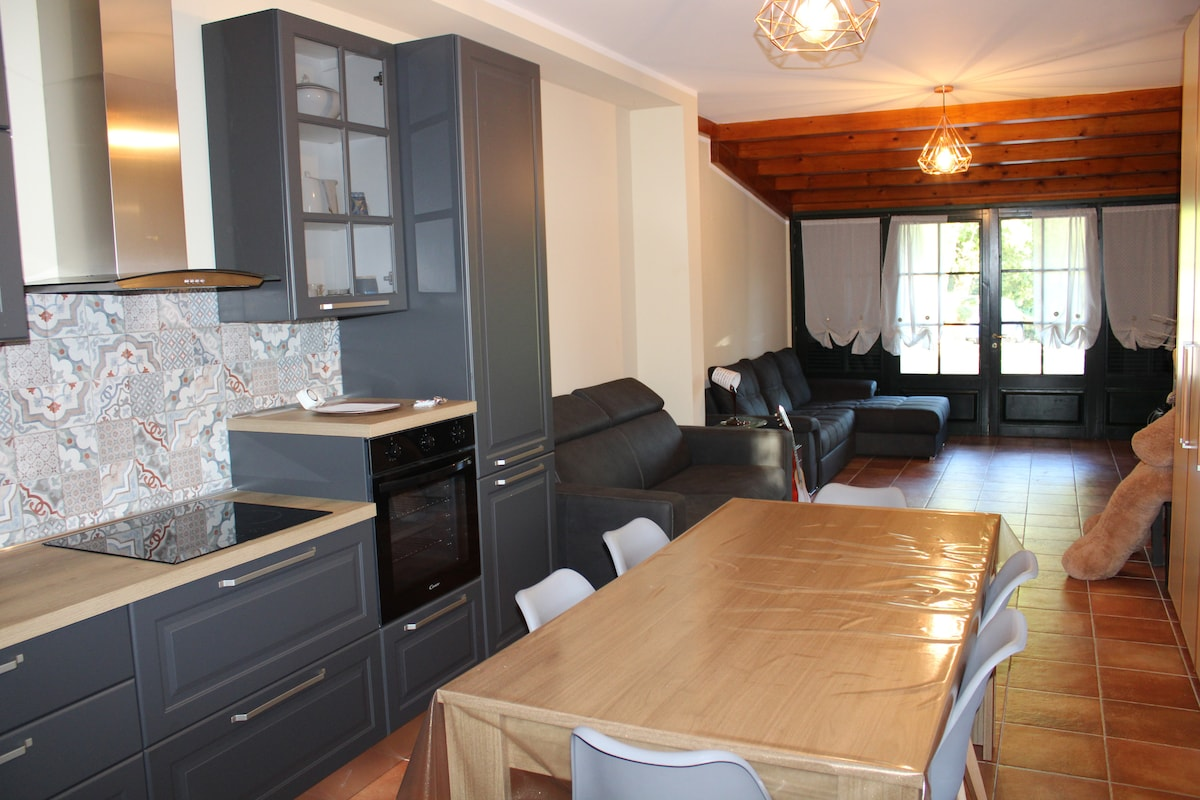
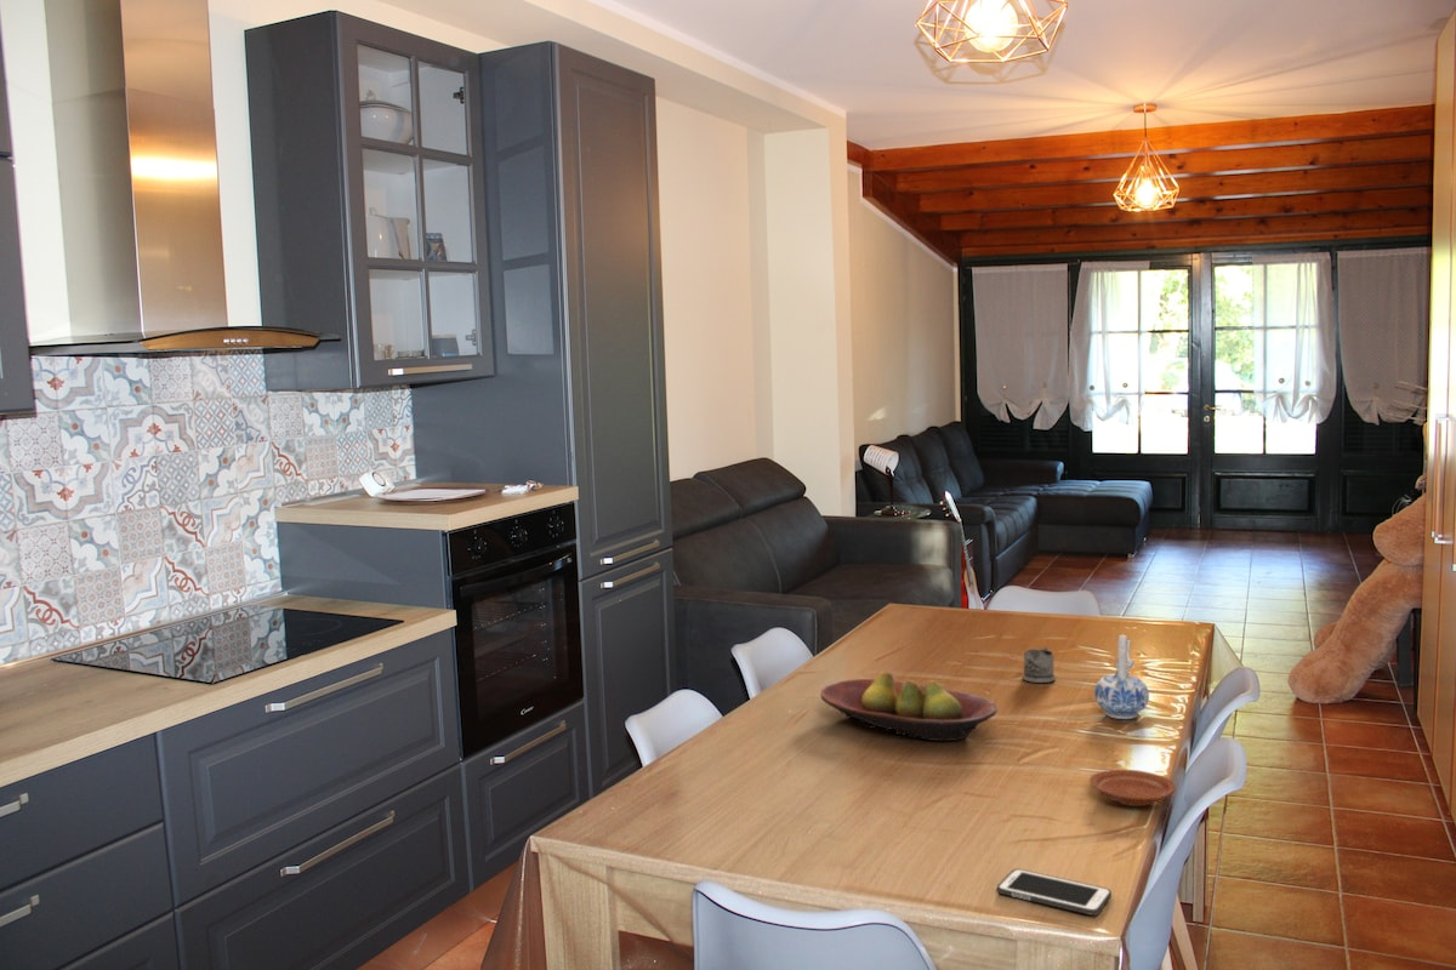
+ fruit bowl (906, 701)
+ plate (1132, 791)
+ ceramic pitcher (1121, 673)
+ cell phone (1053, 891)
+ tea glass holder (1040, 661)
